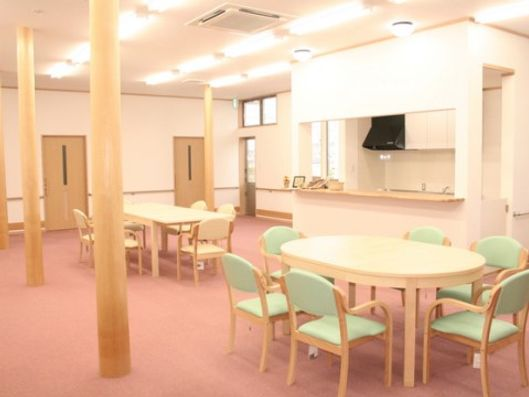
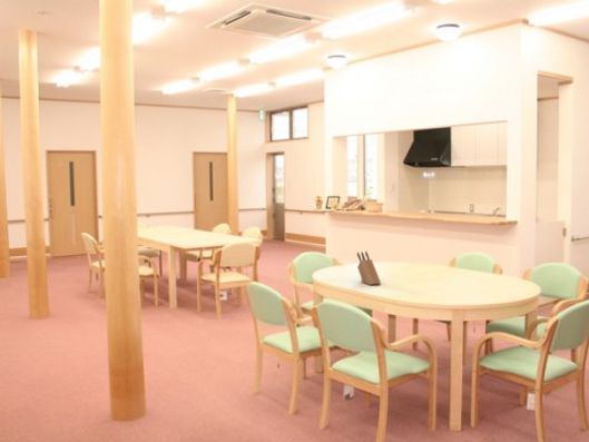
+ knife block (367, 267)
